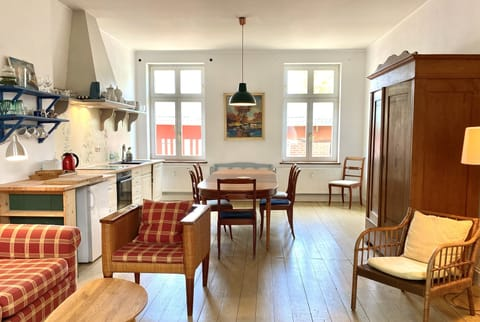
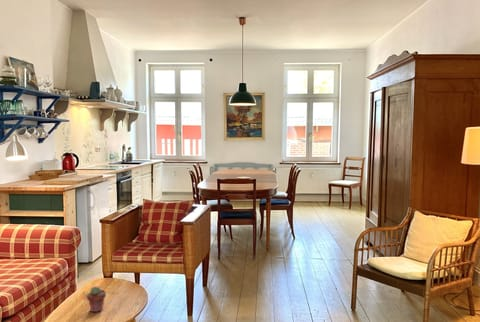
+ potted succulent (96, 297)
